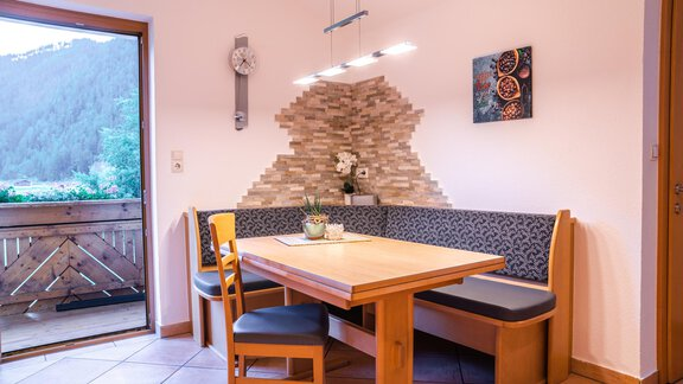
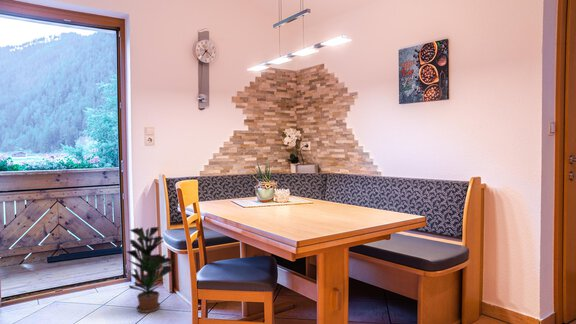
+ potted plant (152, 267)
